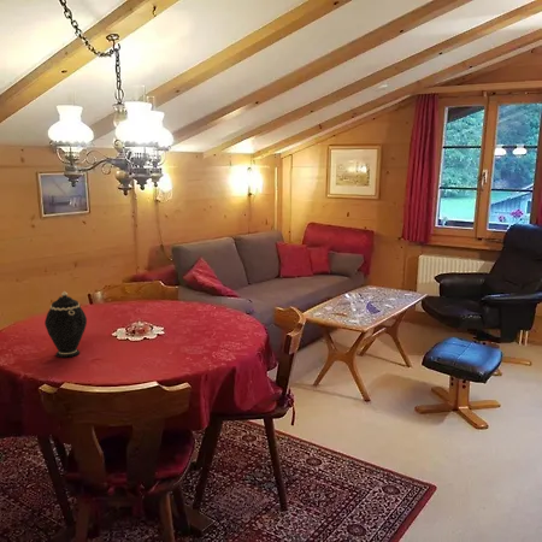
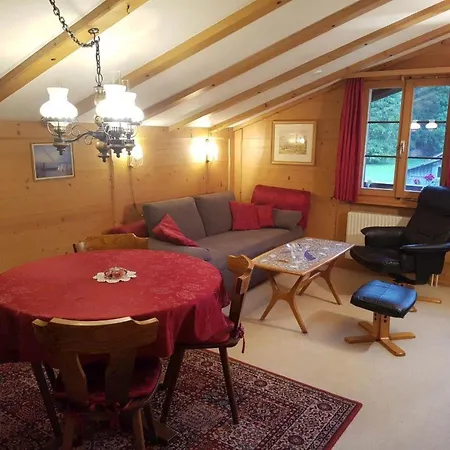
- teapot (66, 323)
